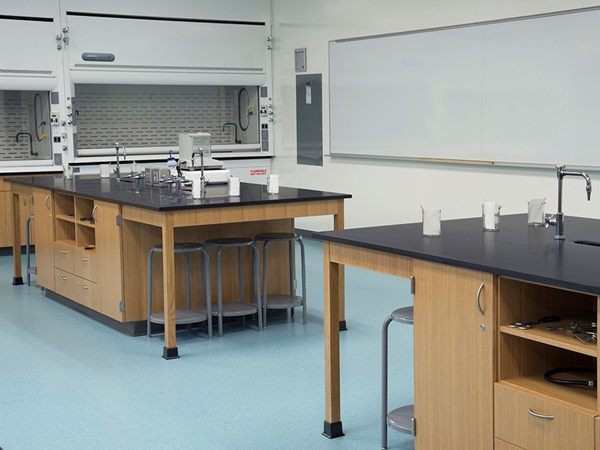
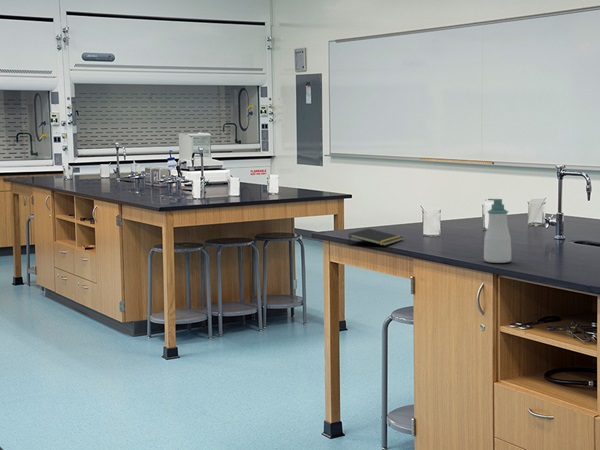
+ soap bottle (497, 230)
+ notepad (376, 236)
